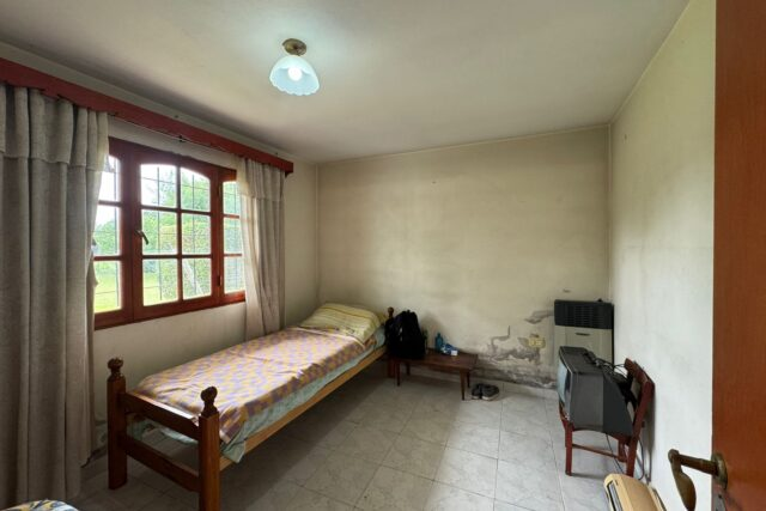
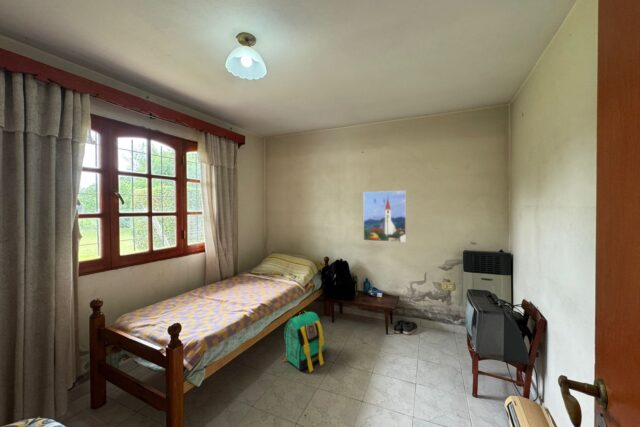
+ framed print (384, 216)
+ backpack (304, 336)
